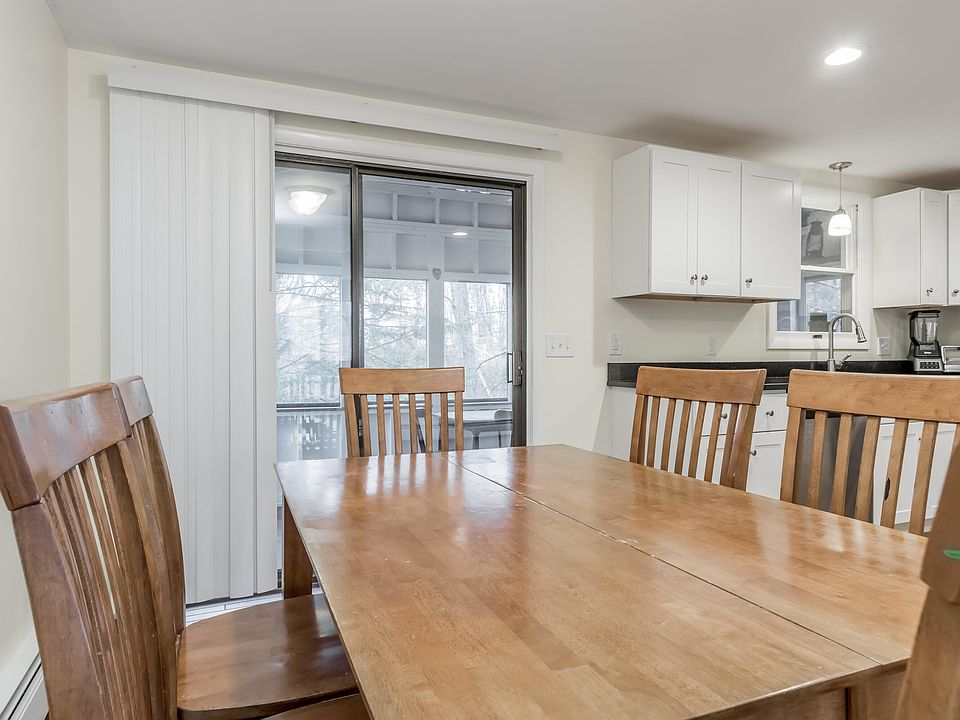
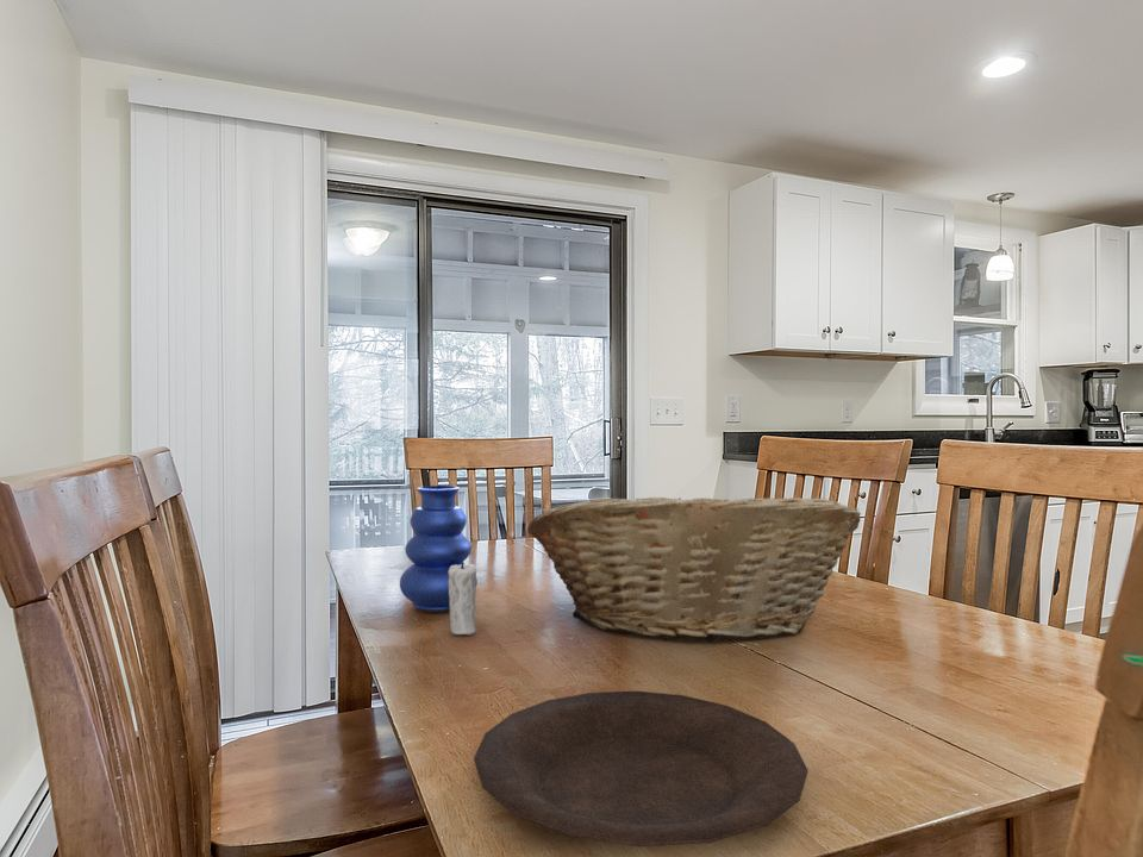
+ candle (462, 592)
+ plate (637, 764)
+ fruit basket (689, 552)
+ vase (438, 546)
